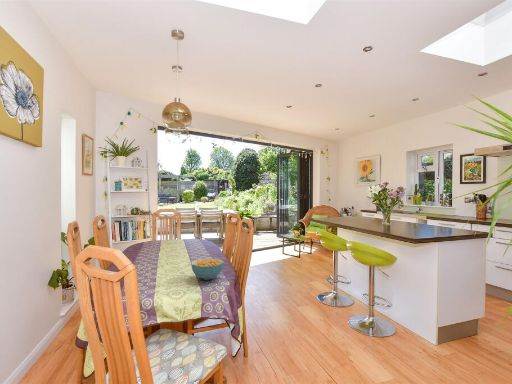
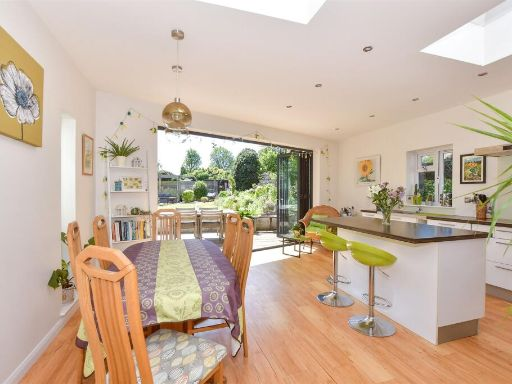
- cereal bowl (207, 270)
